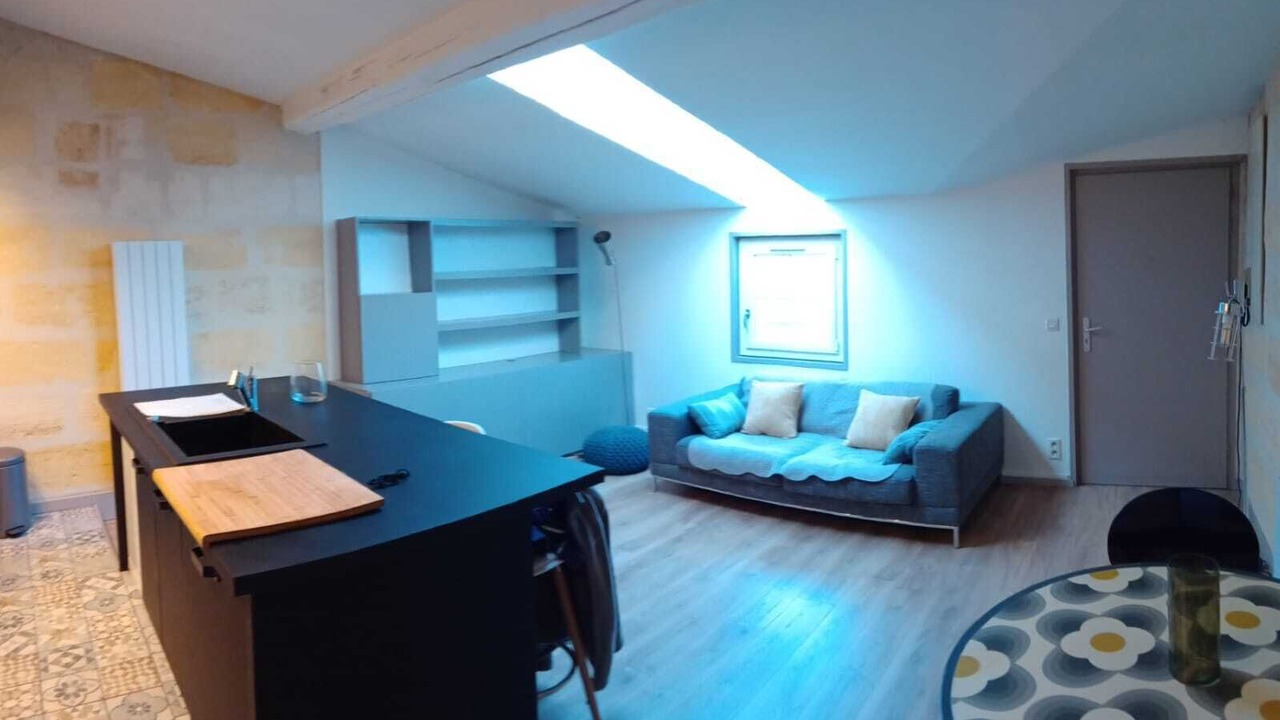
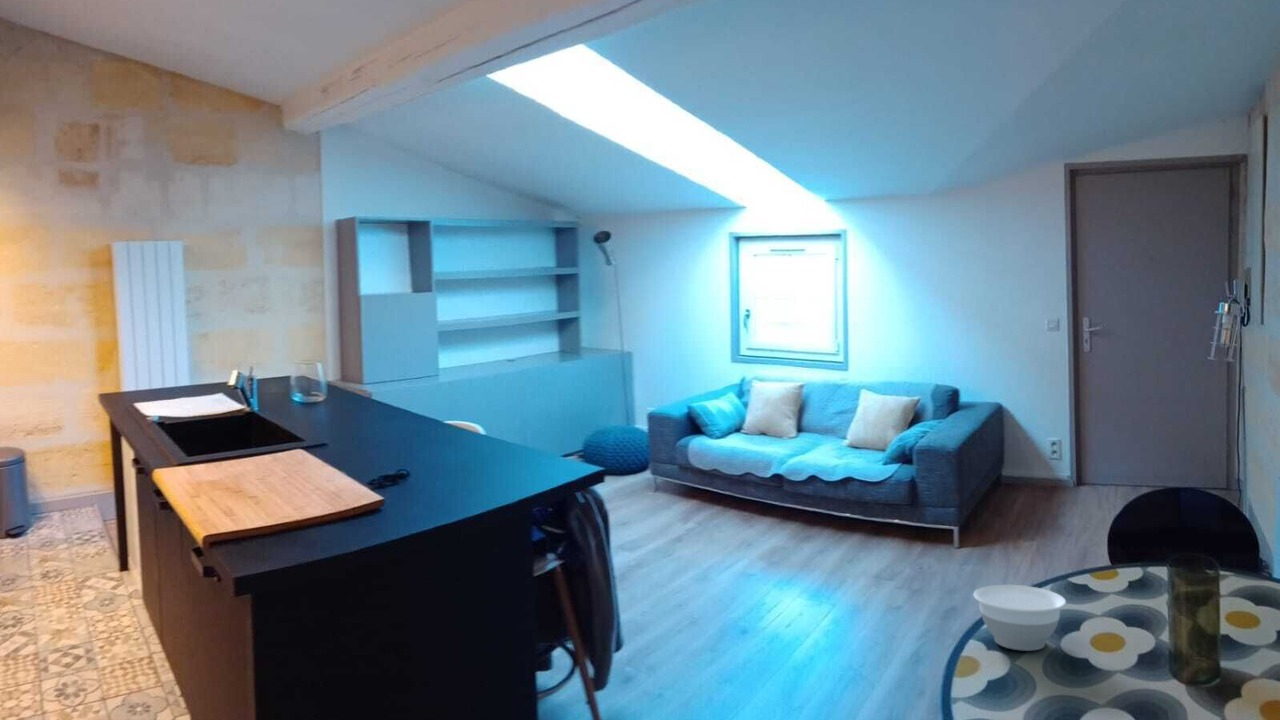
+ bowl (1019, 619)
